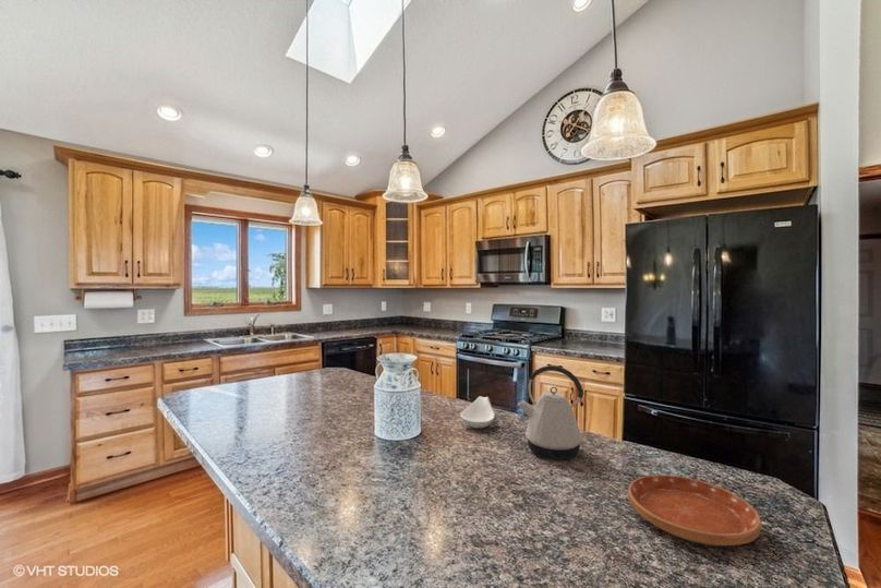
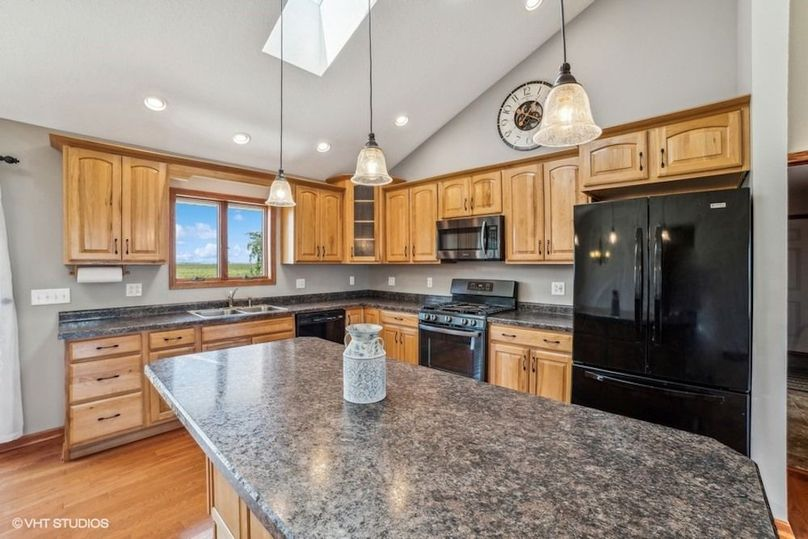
- kettle (551, 408)
- spoon rest (480, 410)
- saucer (689, 508)
